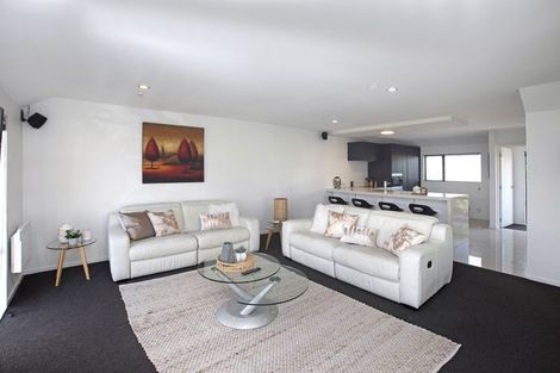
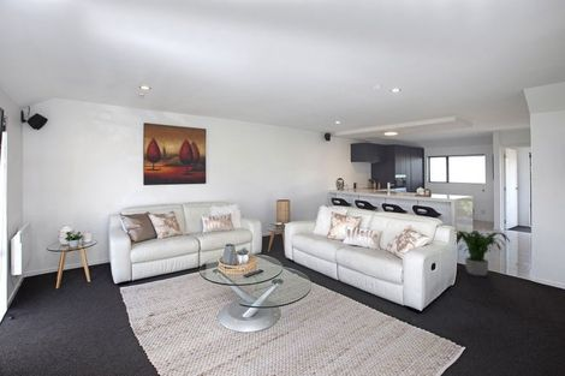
+ potted plant (478, 252)
